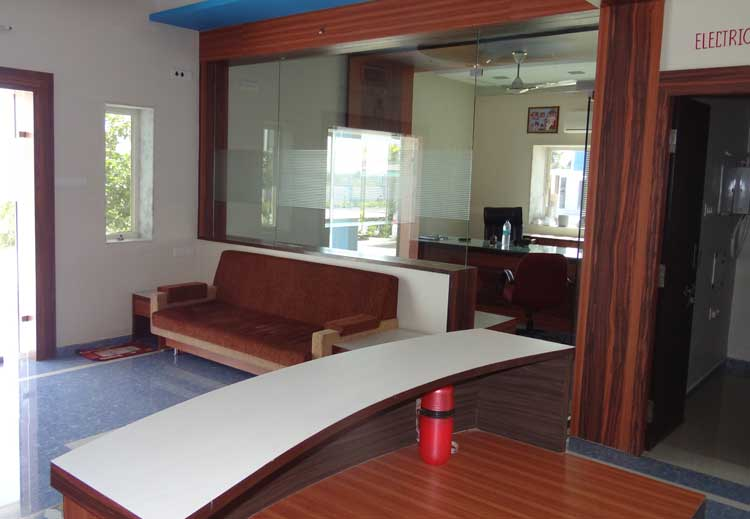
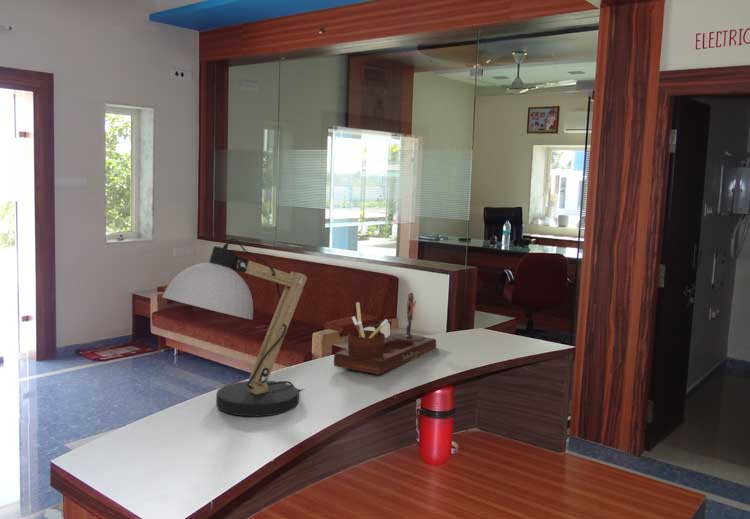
+ desk organizer (385, 328)
+ desk lamp (248, 318)
